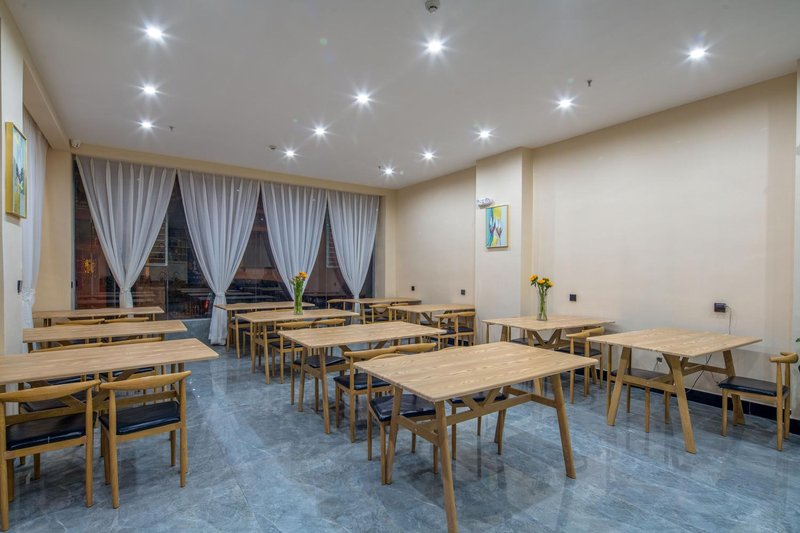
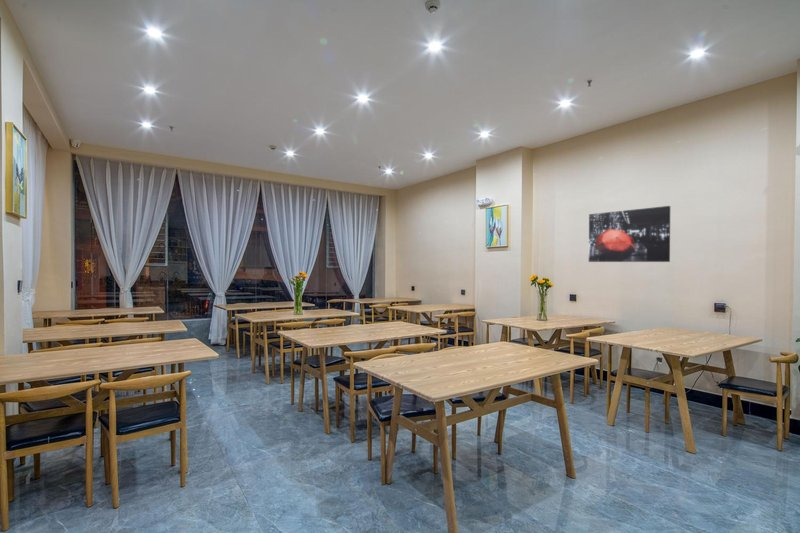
+ wall art (626, 236)
